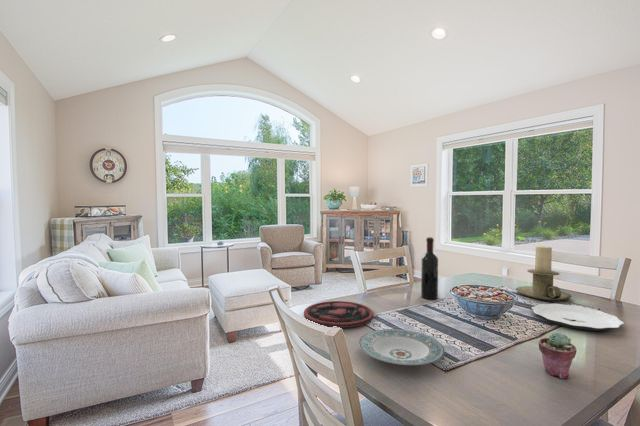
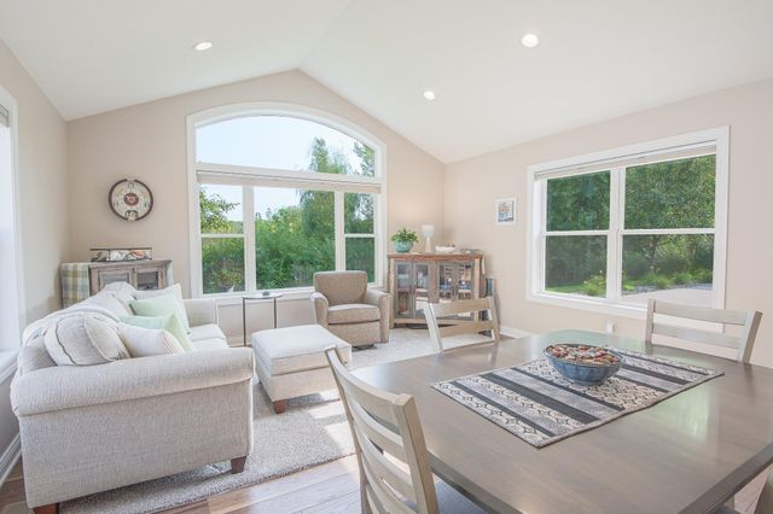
- plate (574, 317)
- potted succulent (556, 352)
- wine bottle (429, 267)
- candle holder (543, 270)
- plate (400, 349)
- plate (338, 312)
